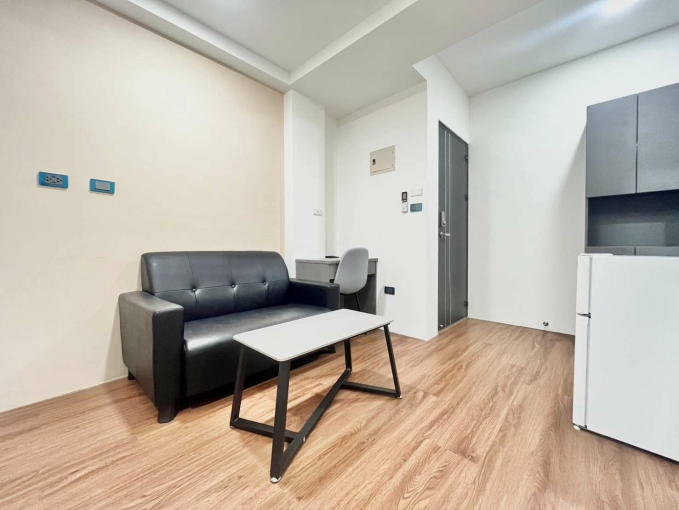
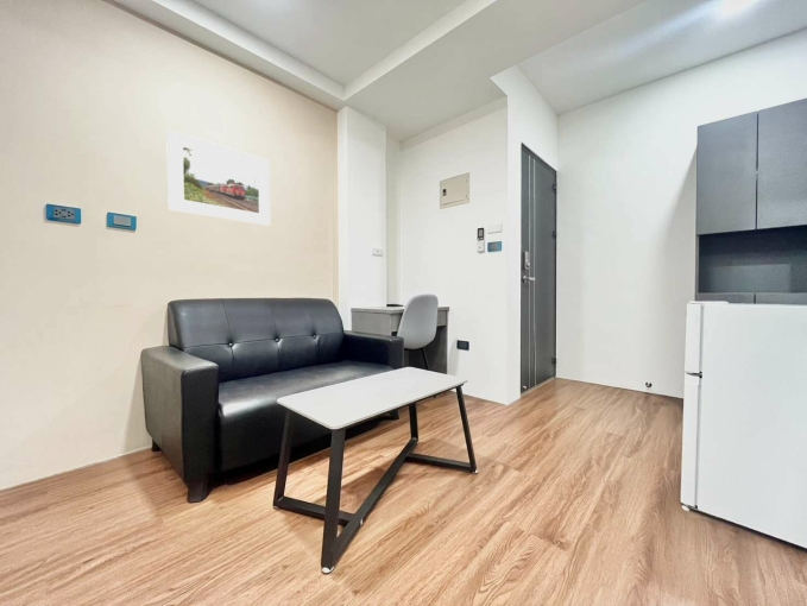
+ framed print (223, 182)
